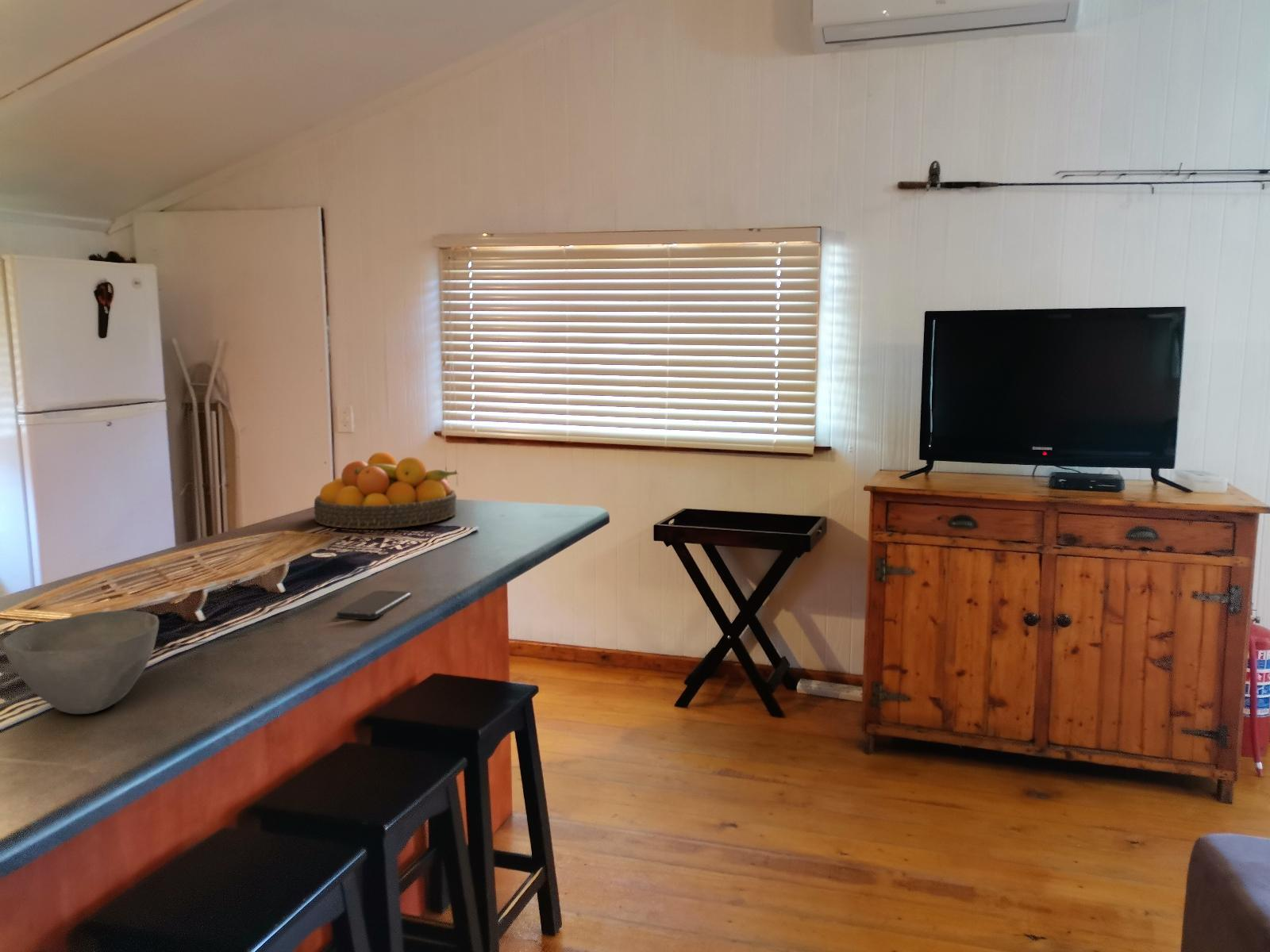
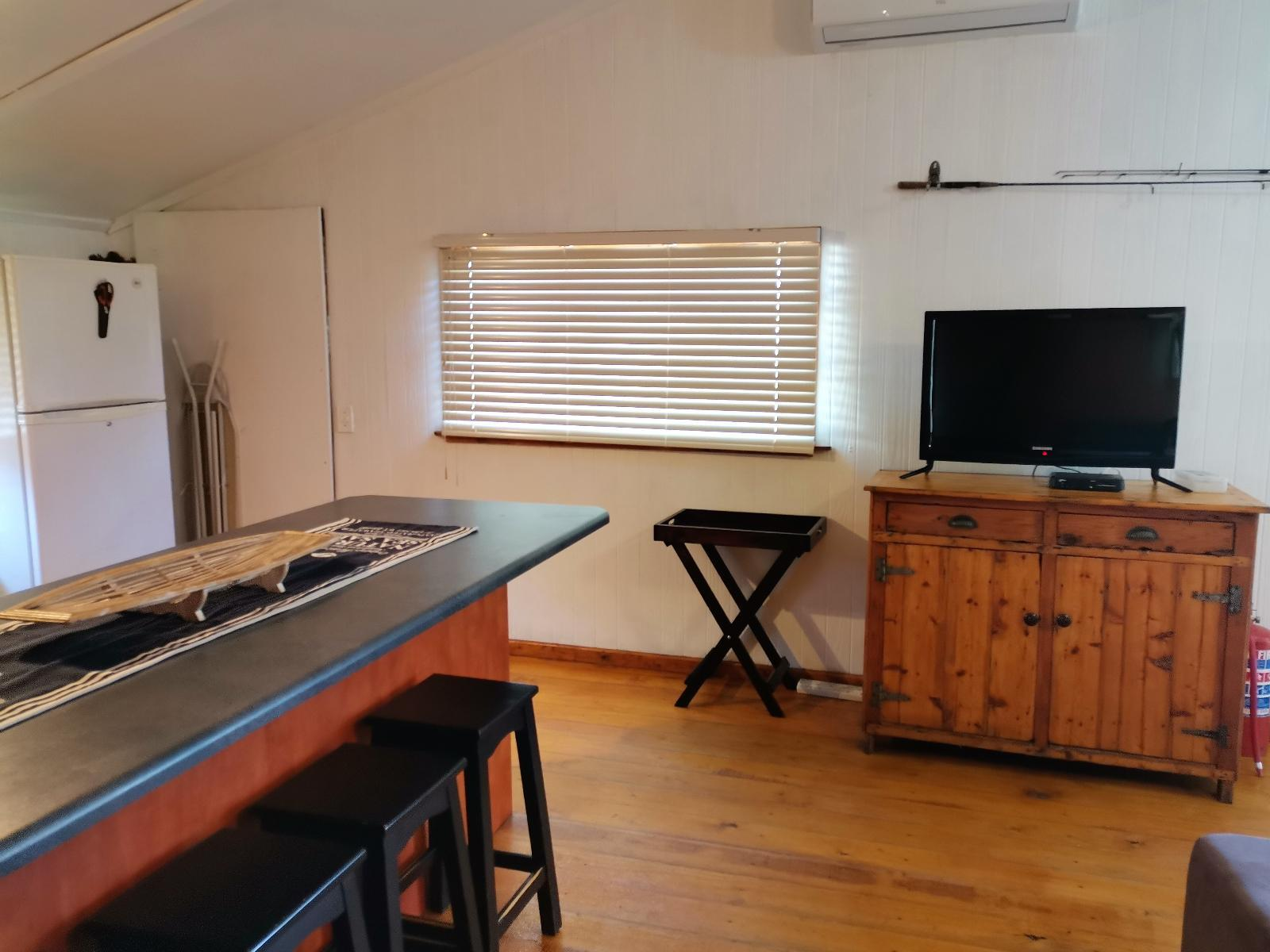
- smartphone (375, 604)
- fruit bowl (385, 486)
- bowl (87, 667)
